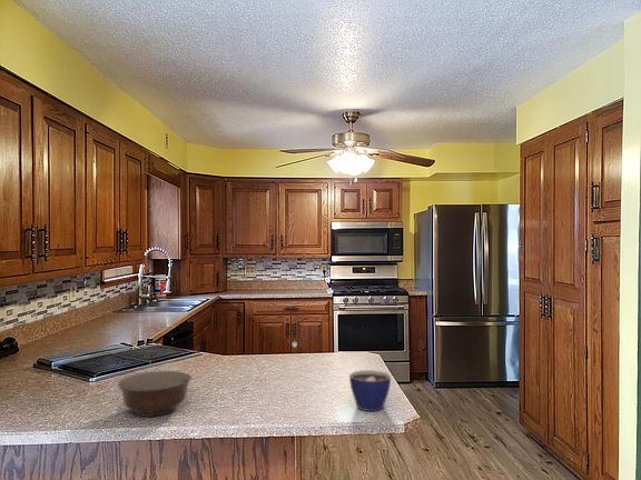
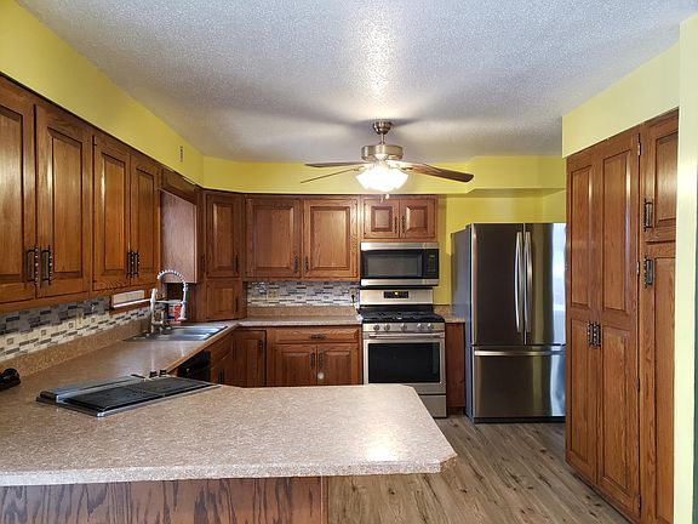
- cup (372, 389)
- bowl (155, 393)
